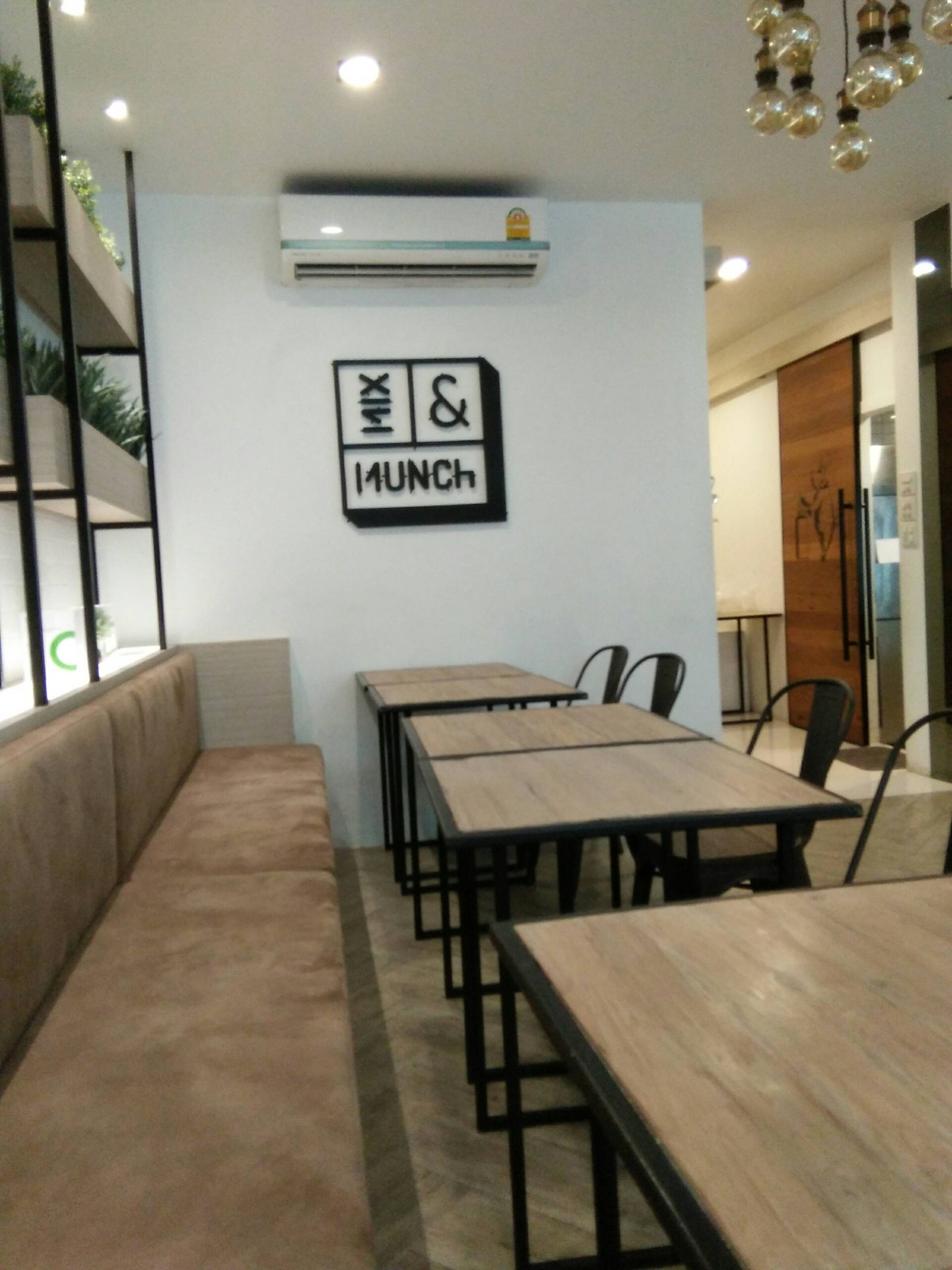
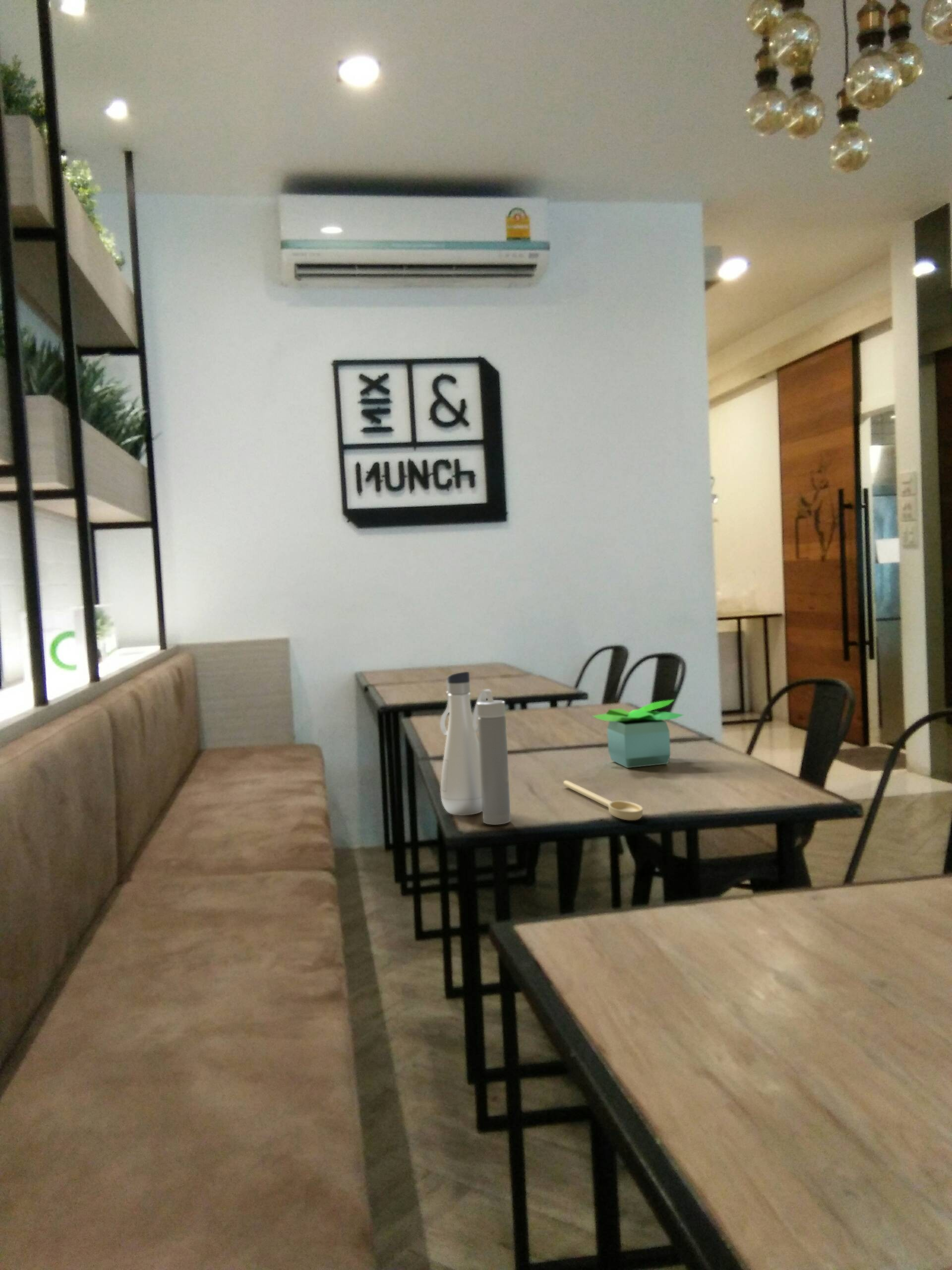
+ spoon (597, 798)
+ water bottle (471, 743)
+ potted plant (641, 732)
